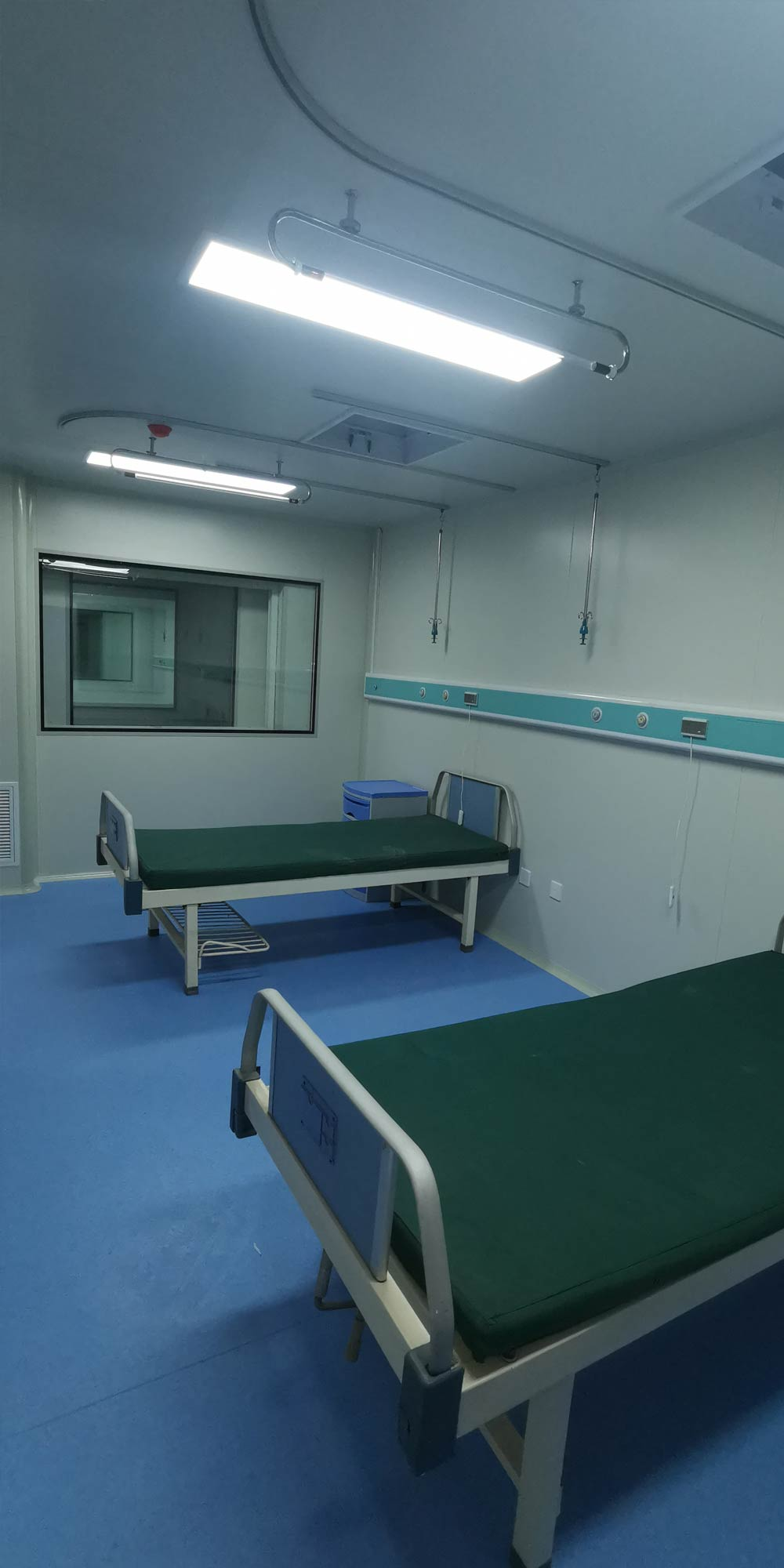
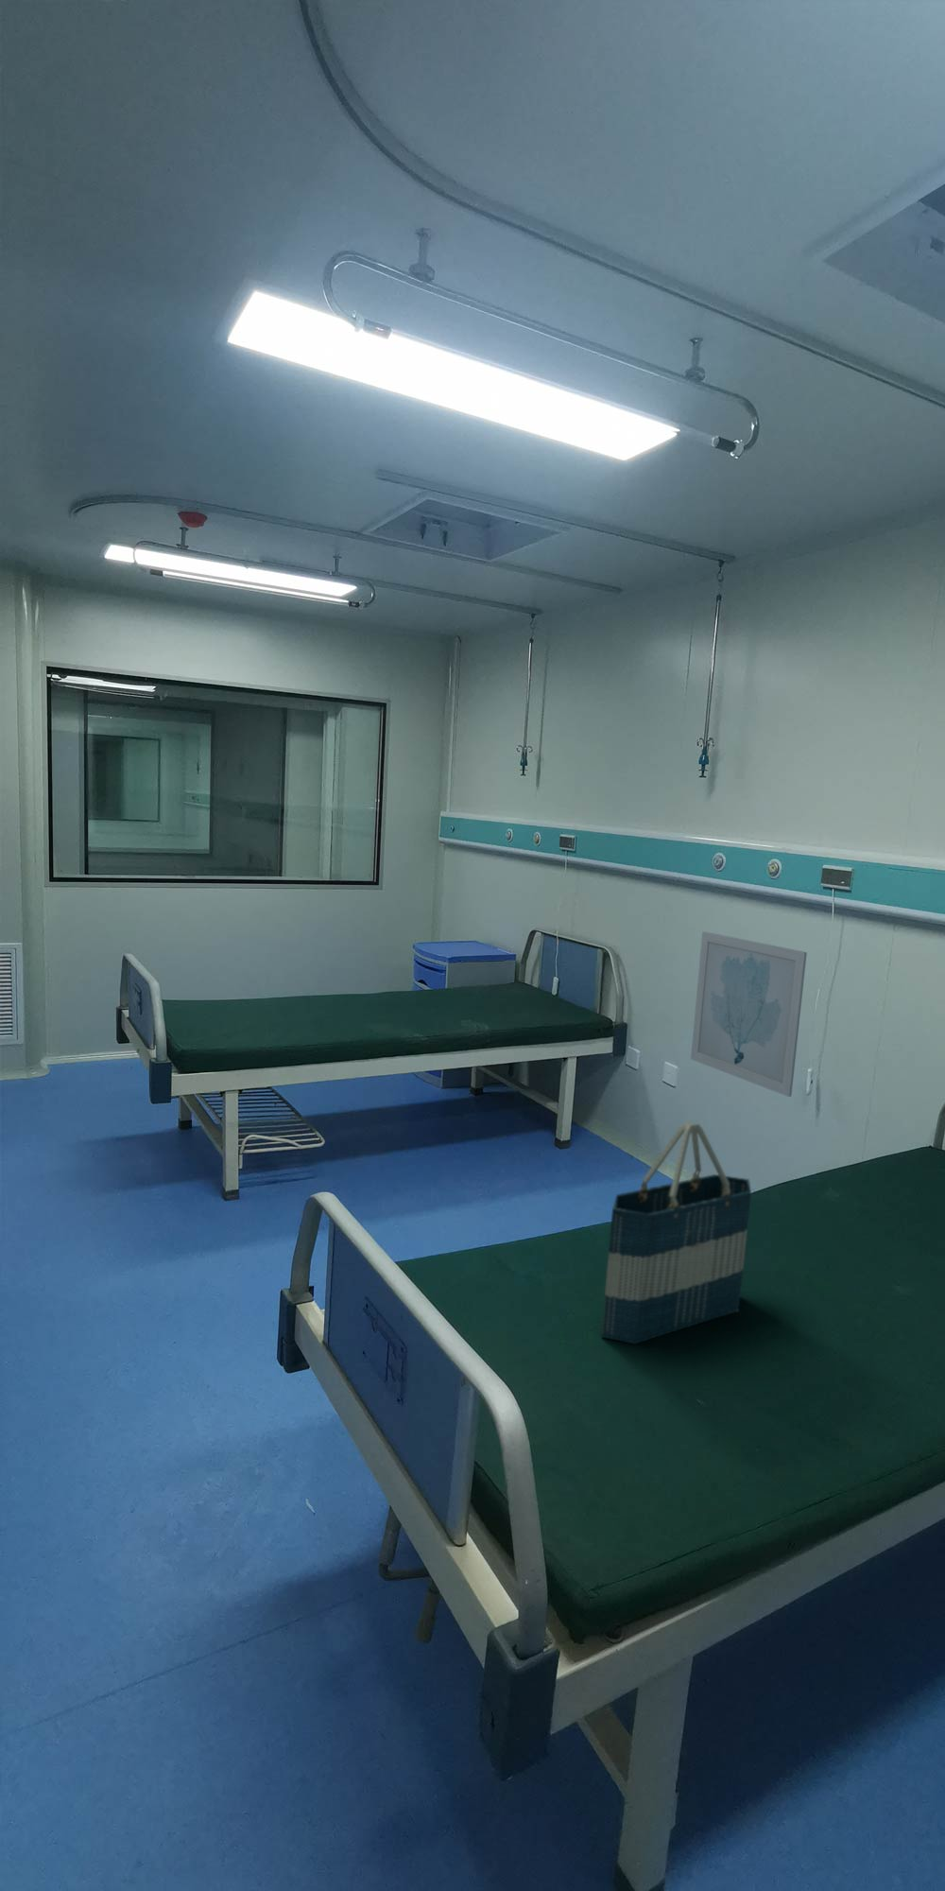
+ wall art (744, 1009)
+ tote bag (681, 1220)
